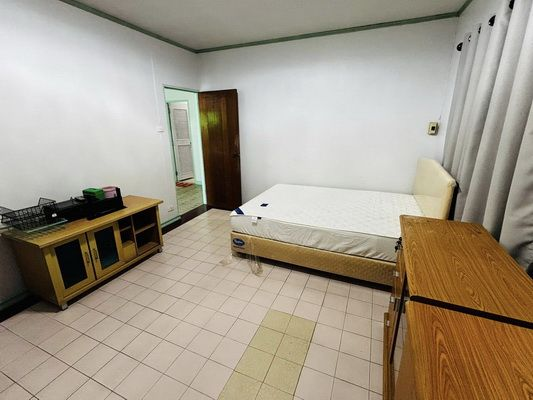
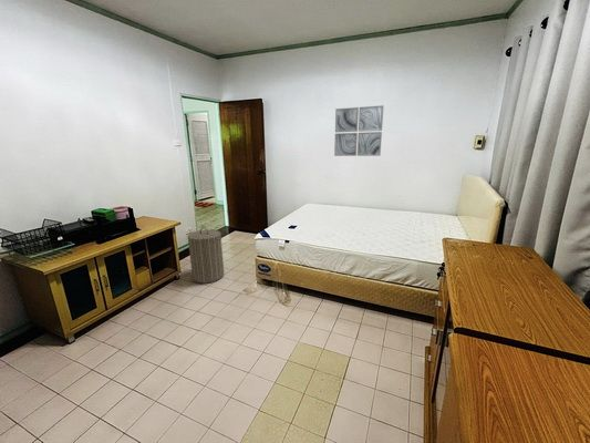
+ laundry hamper (206, 251)
+ wall art (356, 131)
